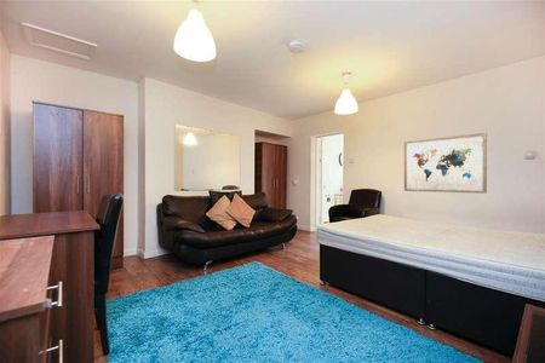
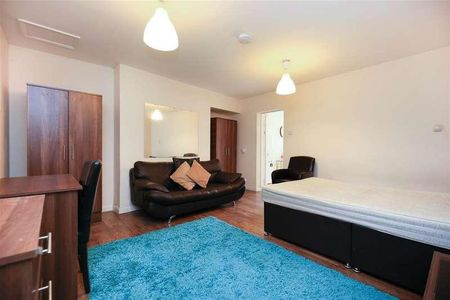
- wall art (441, 165)
